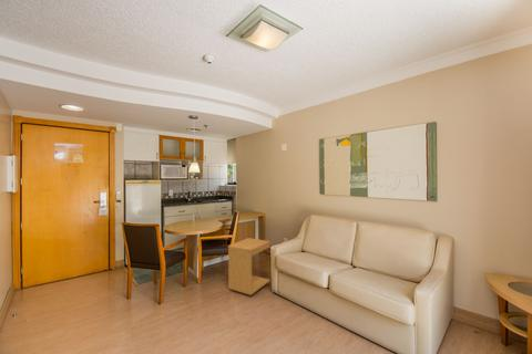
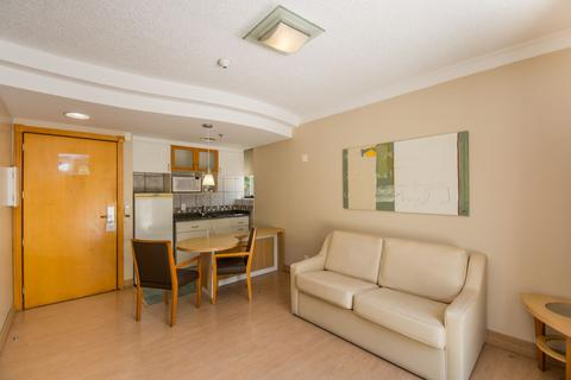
- side table (249, 264)
